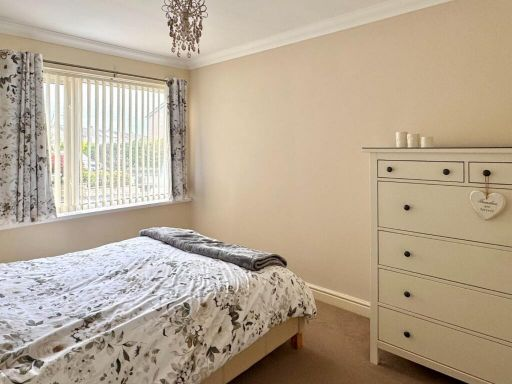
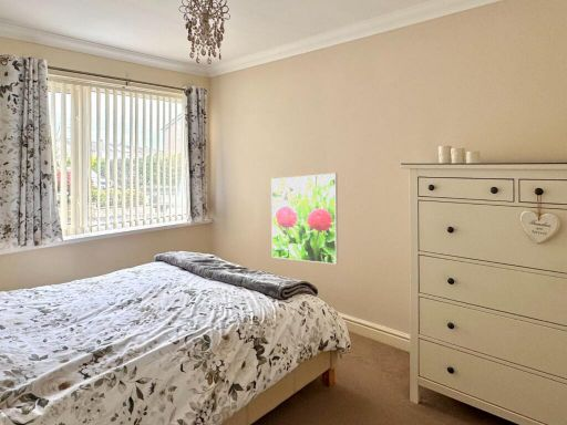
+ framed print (302, 218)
